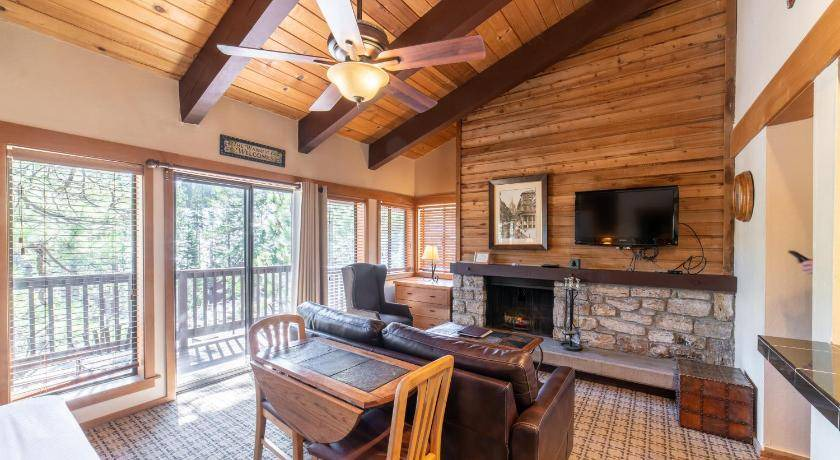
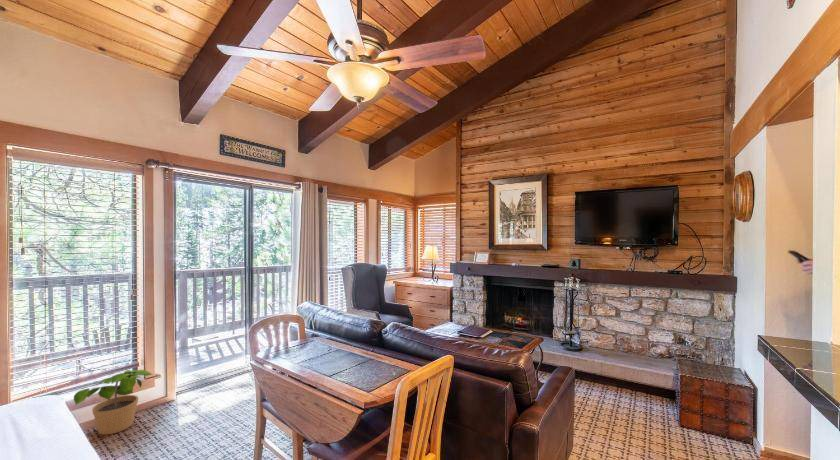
+ potted plant (115, 402)
